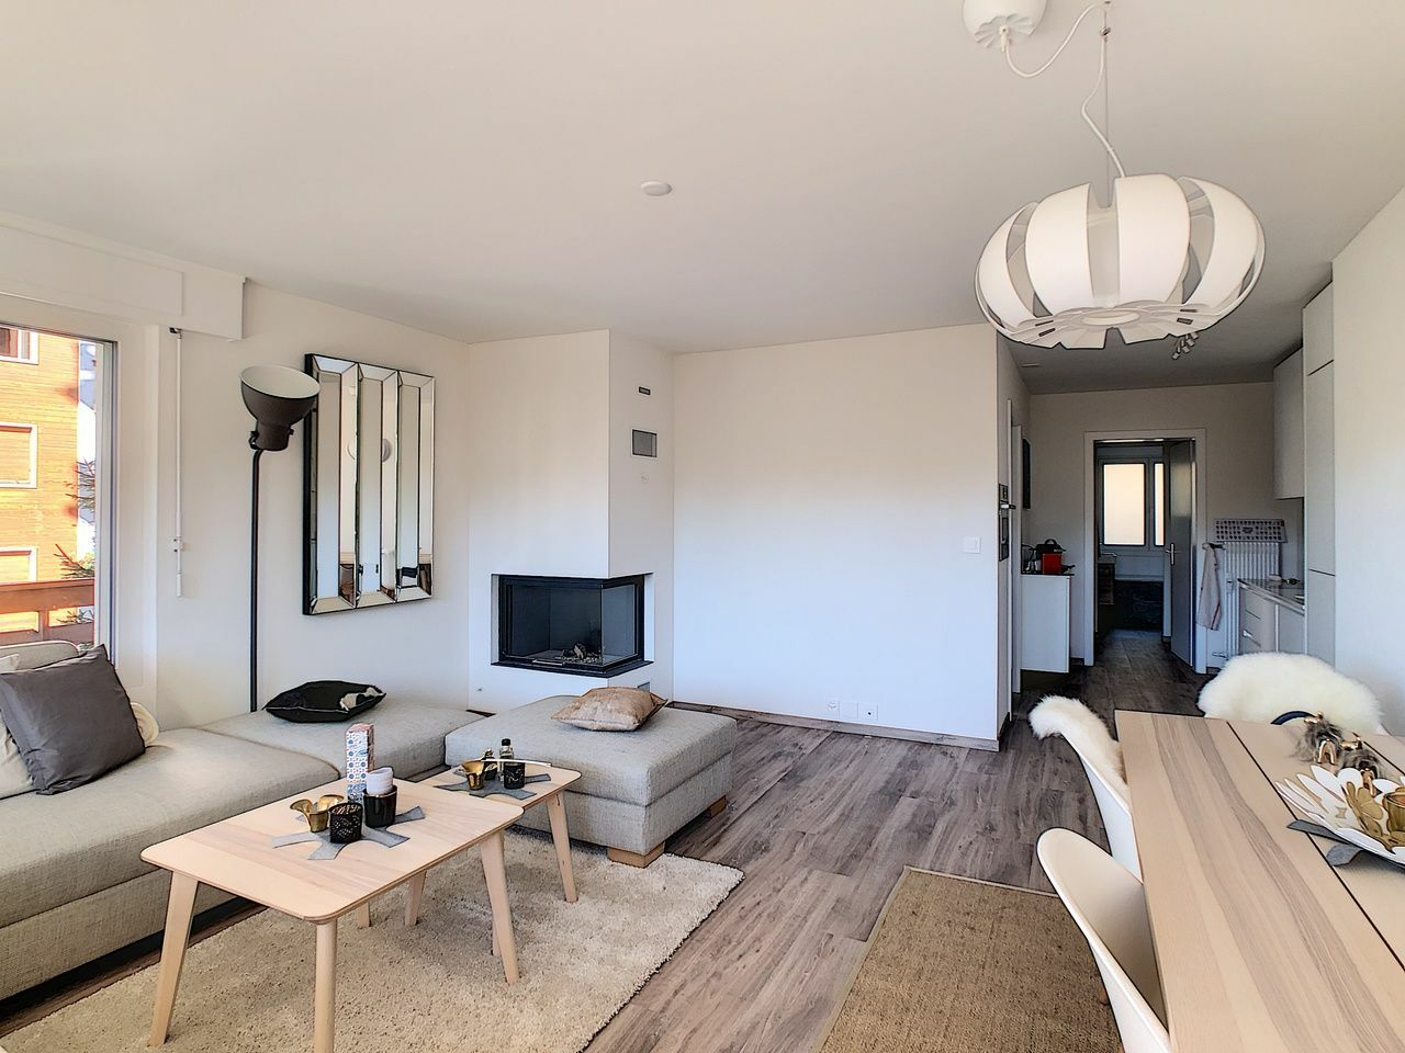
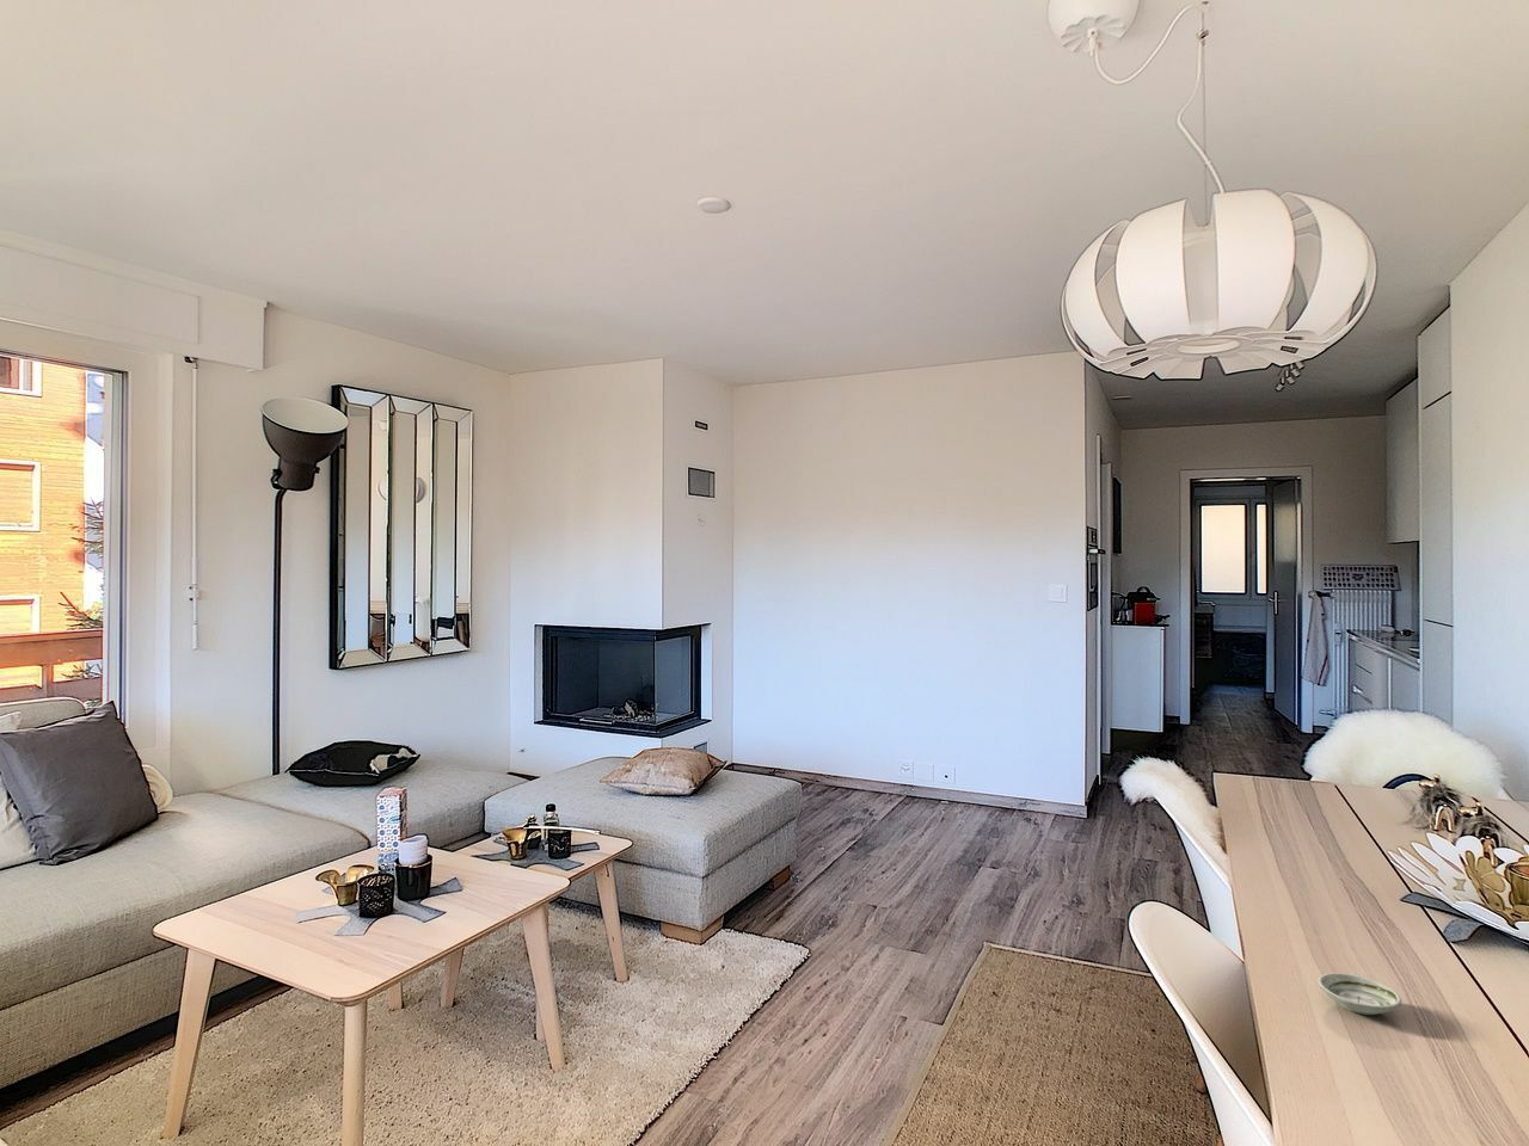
+ saucer (1358, 997)
